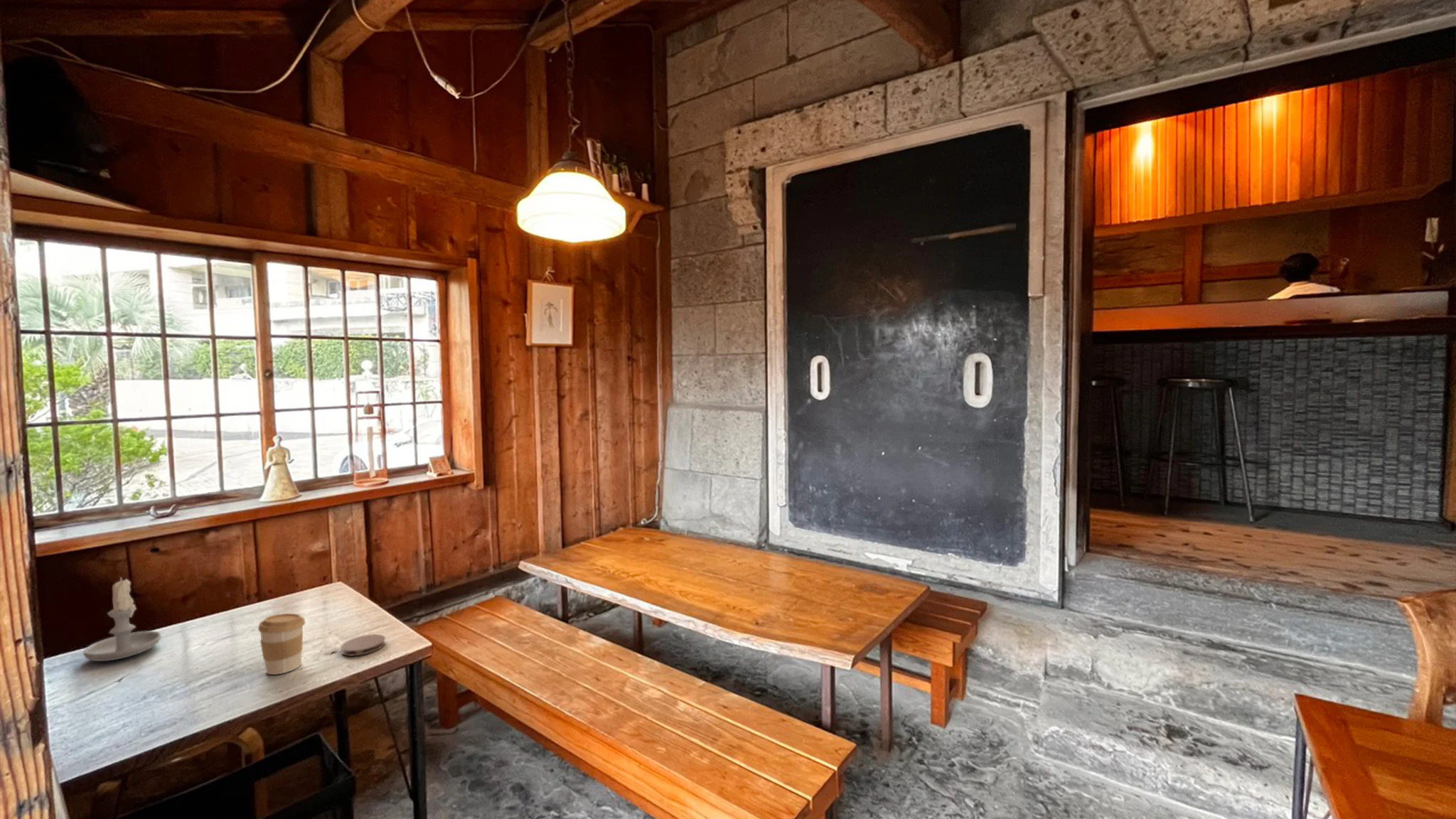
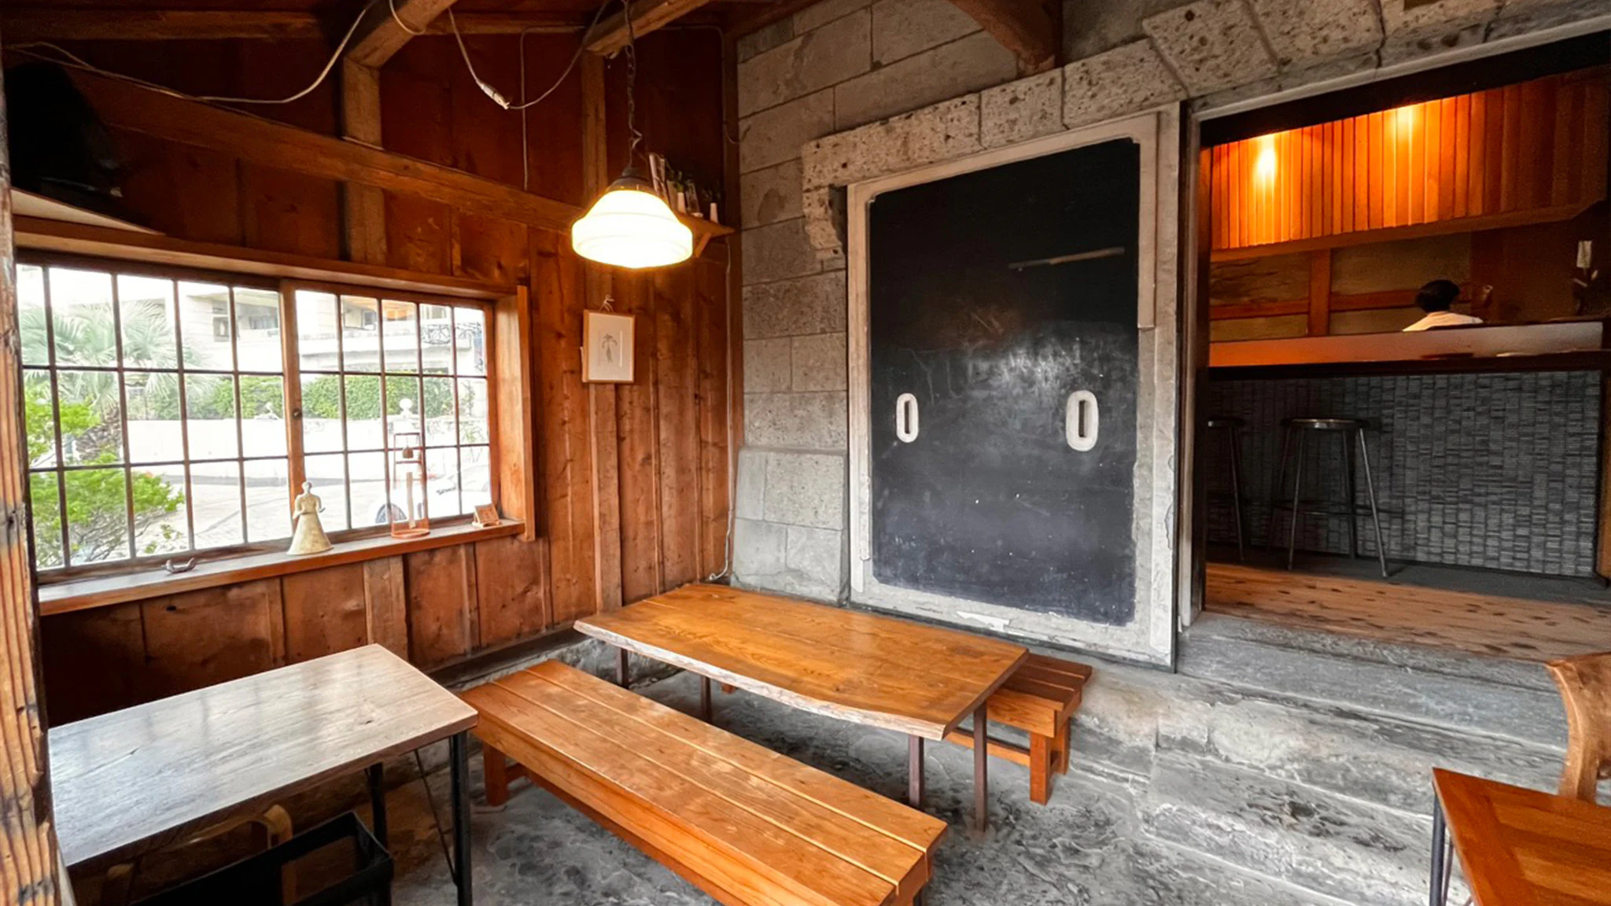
- coffee cup (282, 641)
- coaster (363, 644)
- candle (122, 616)
